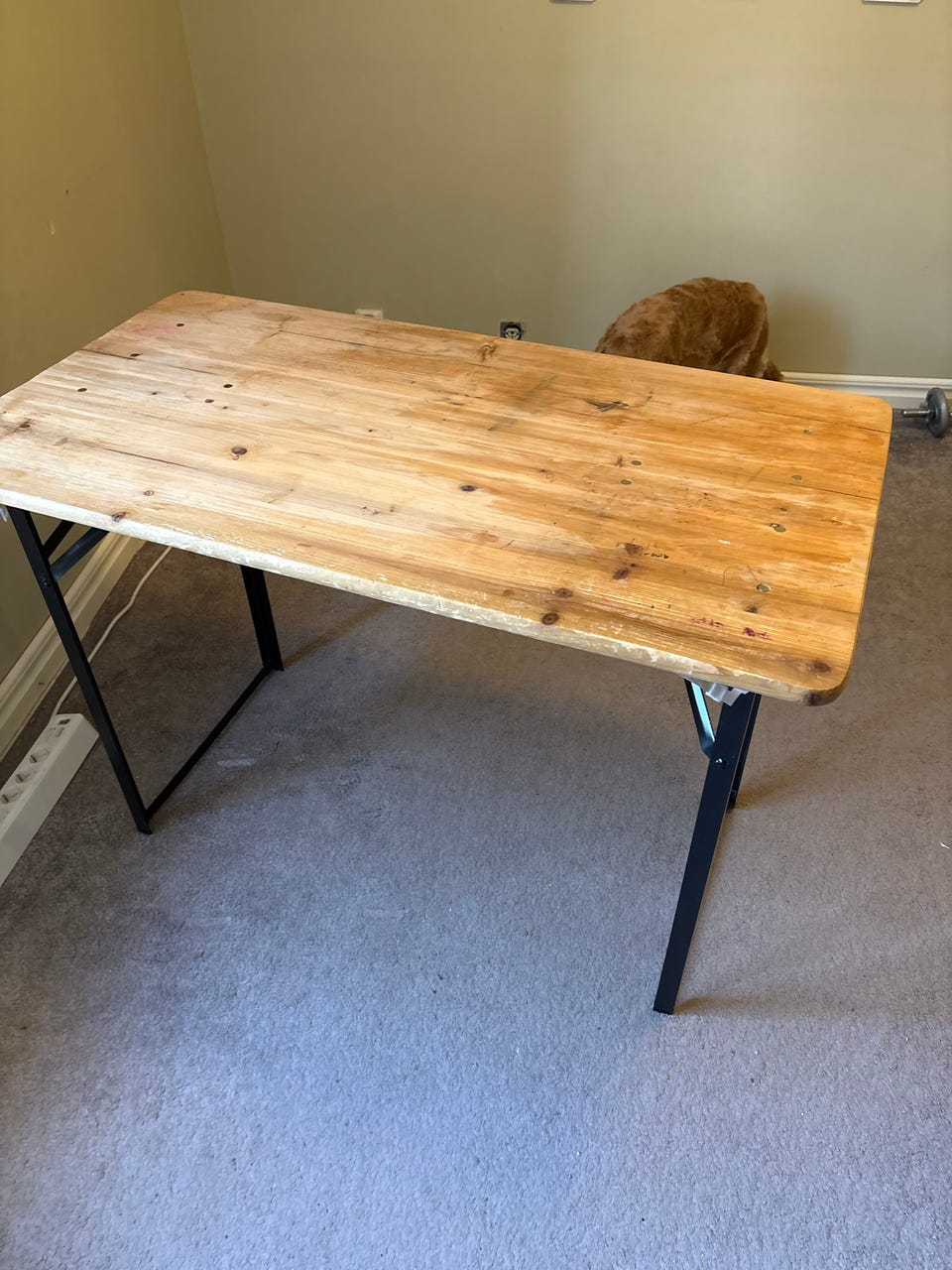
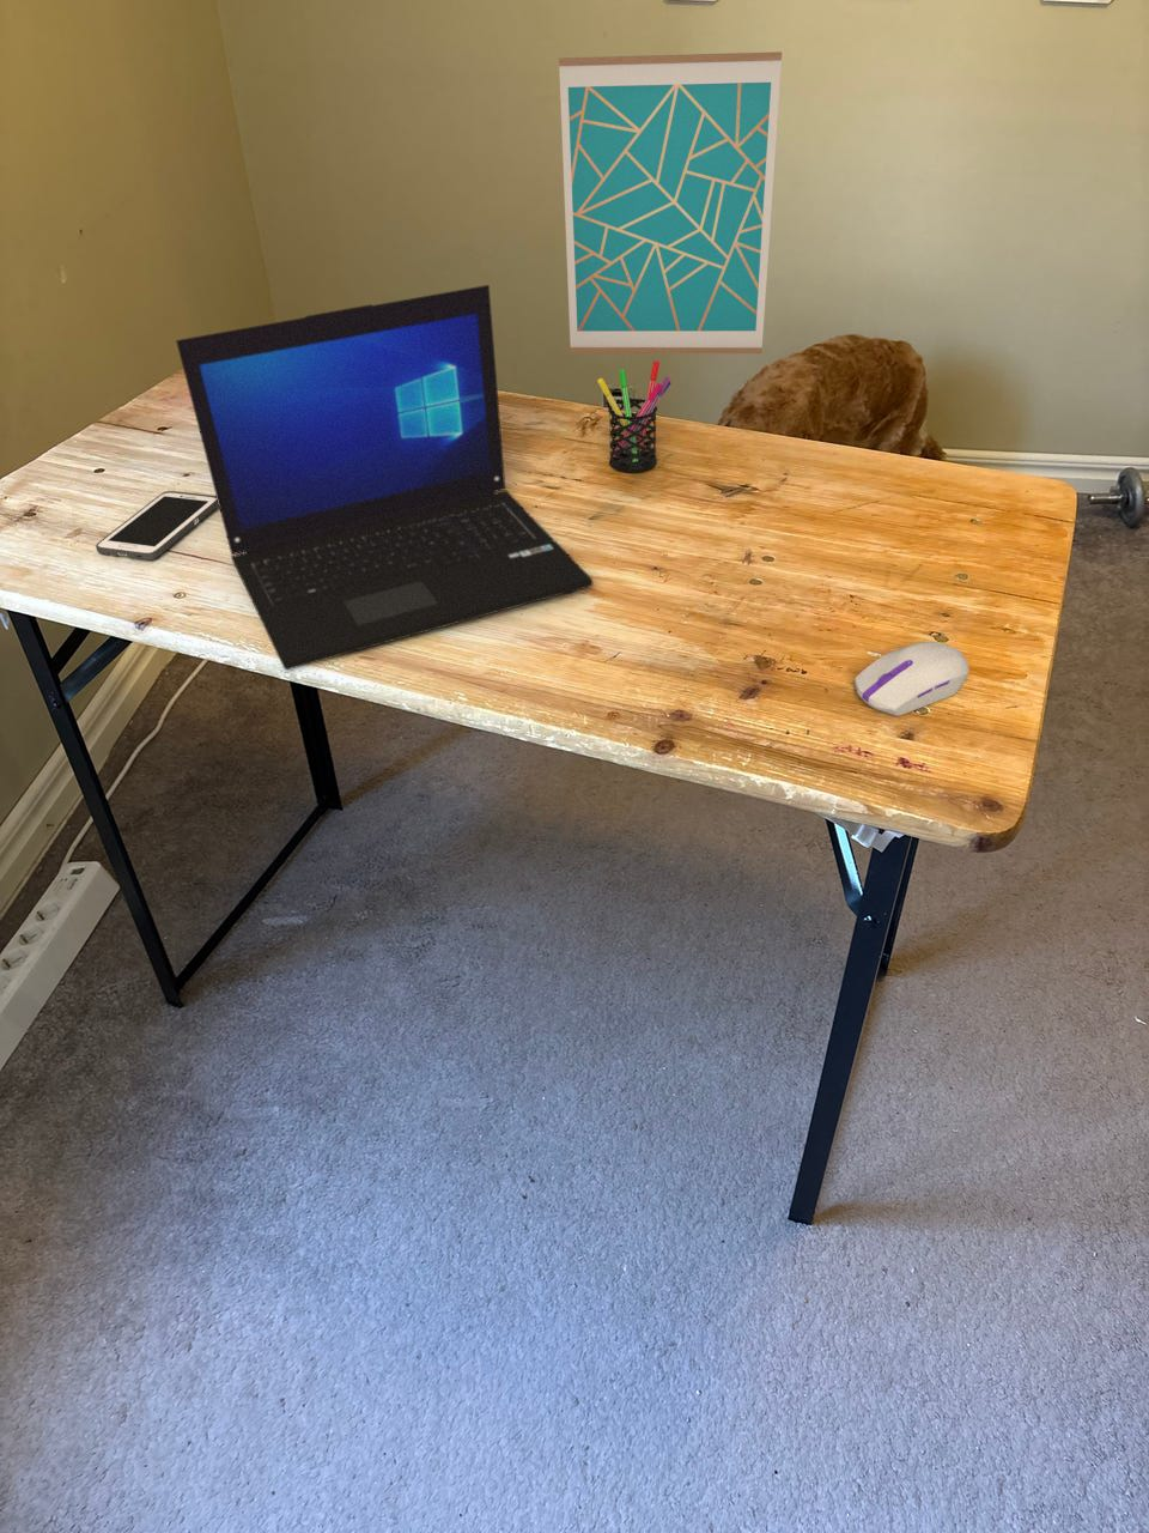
+ cell phone (159, 524)
+ computer mouse (915, 674)
+ wall art (666, 215)
+ laptop (390, 468)
+ pen holder (634, 413)
